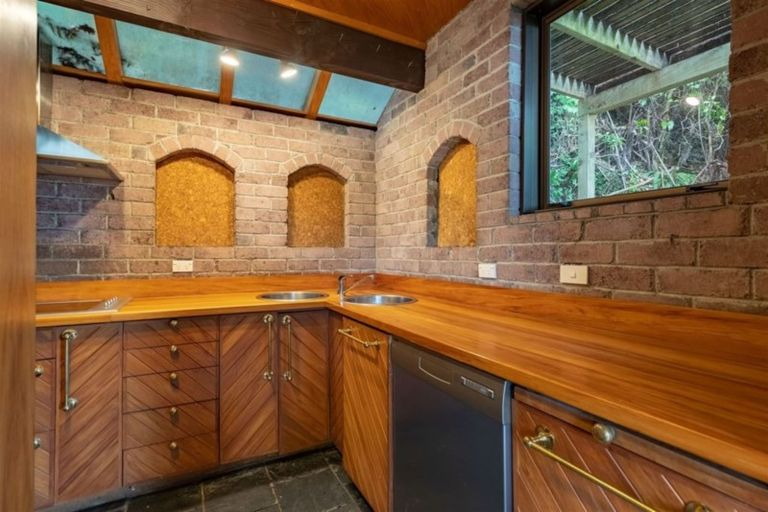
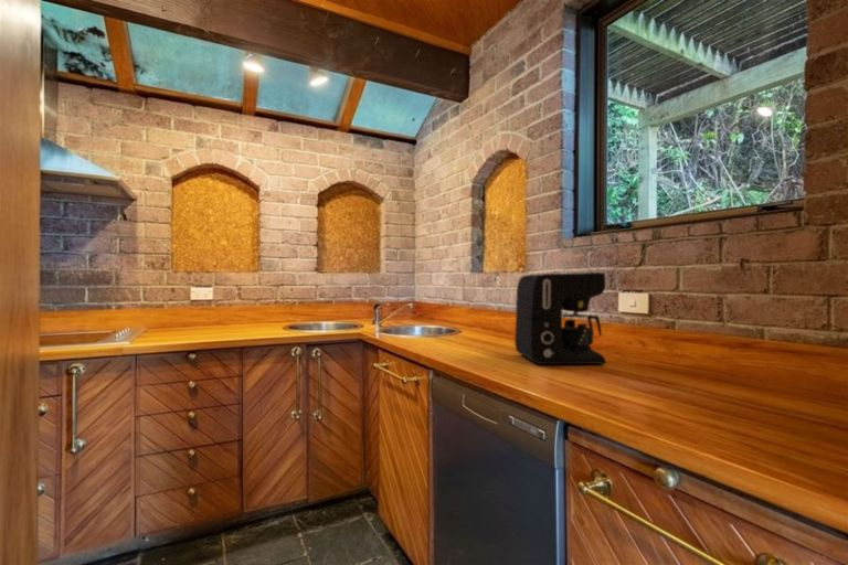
+ coffee maker (561, 316)
